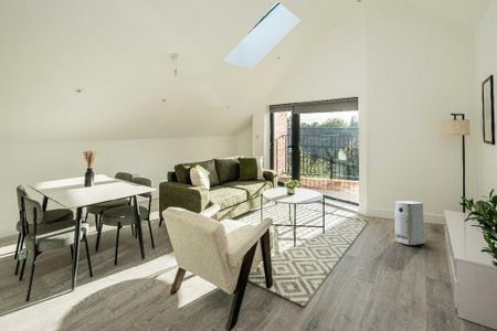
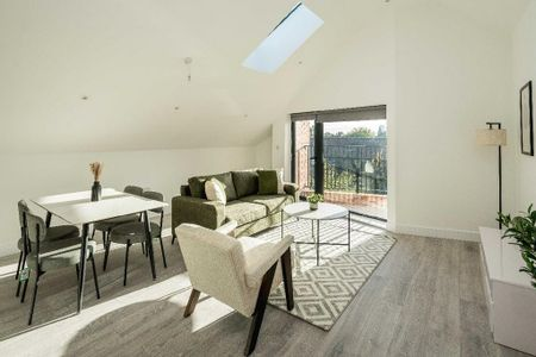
- air purifier (409, 222)
